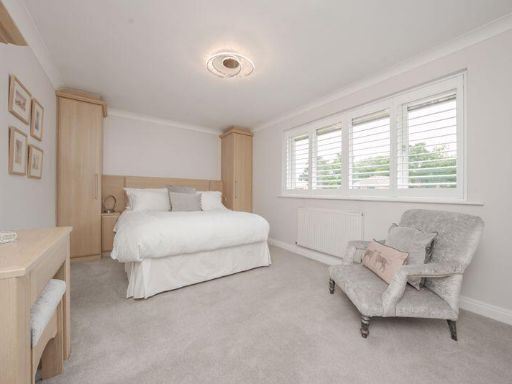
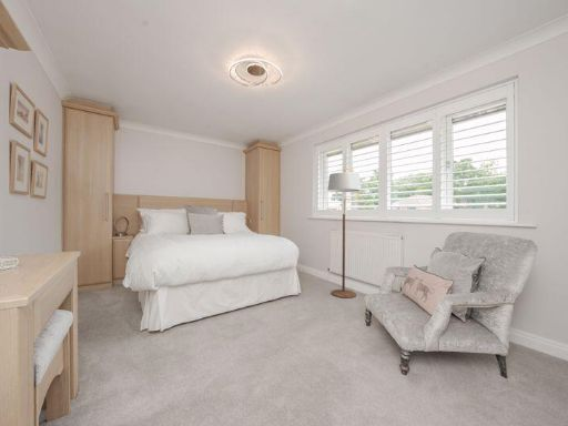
+ floor lamp (344, 231)
